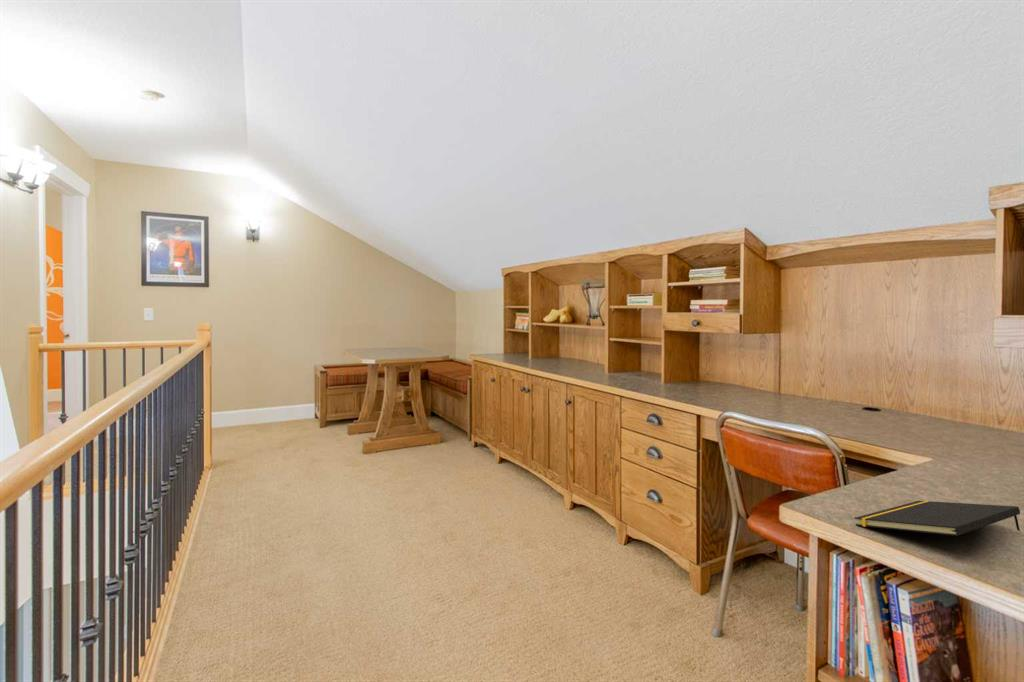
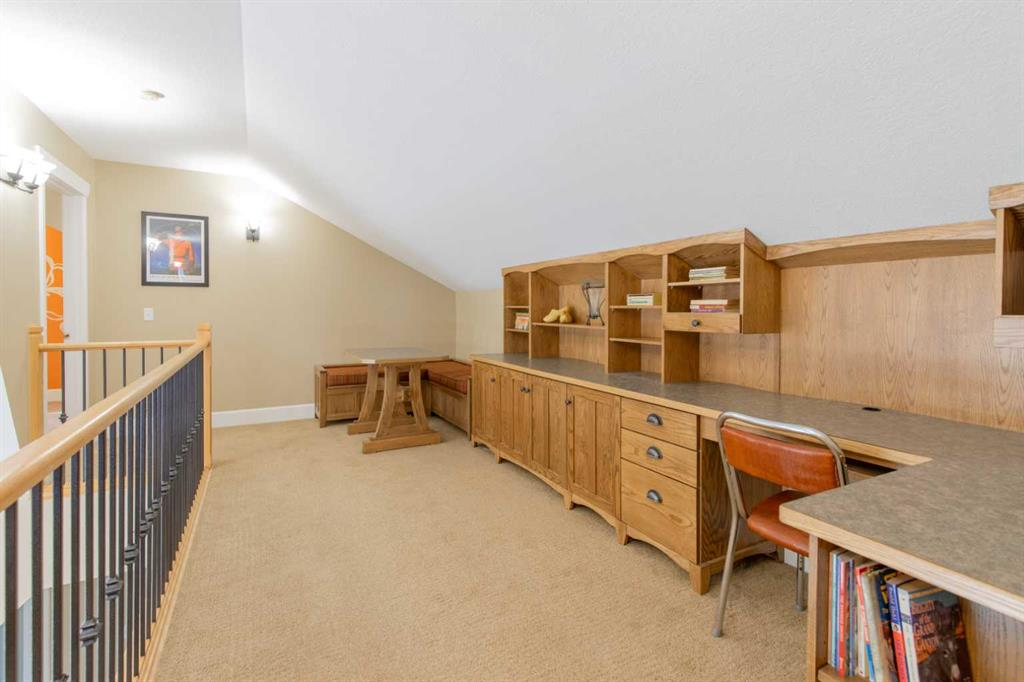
- notepad (935, 516)
